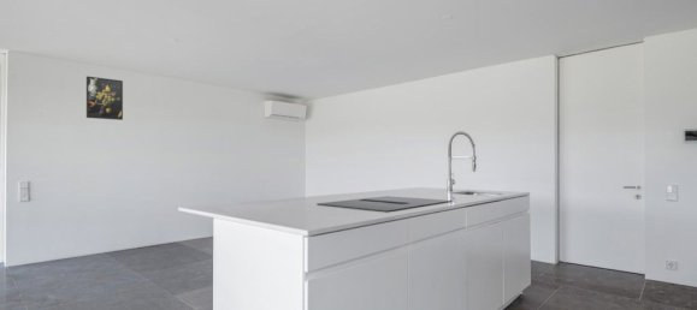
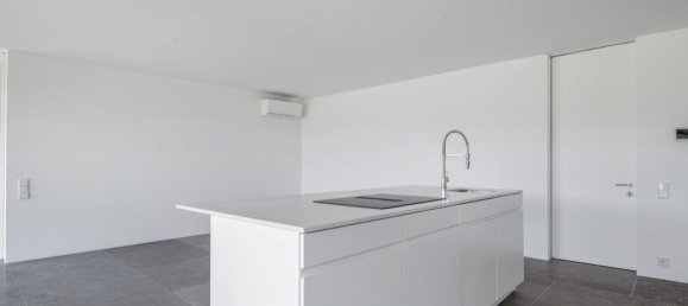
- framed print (105, 99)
